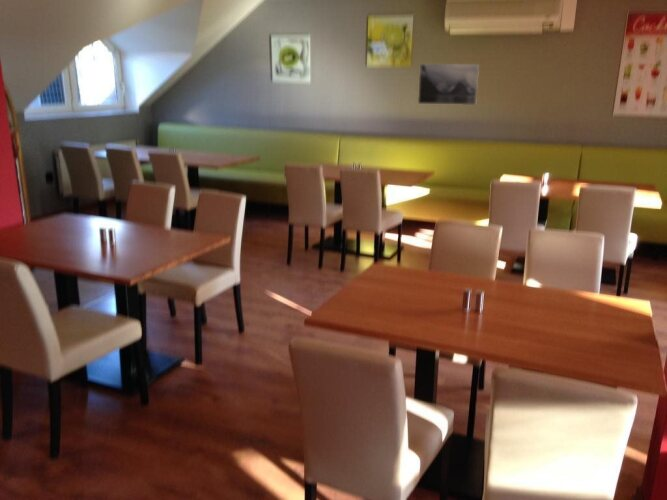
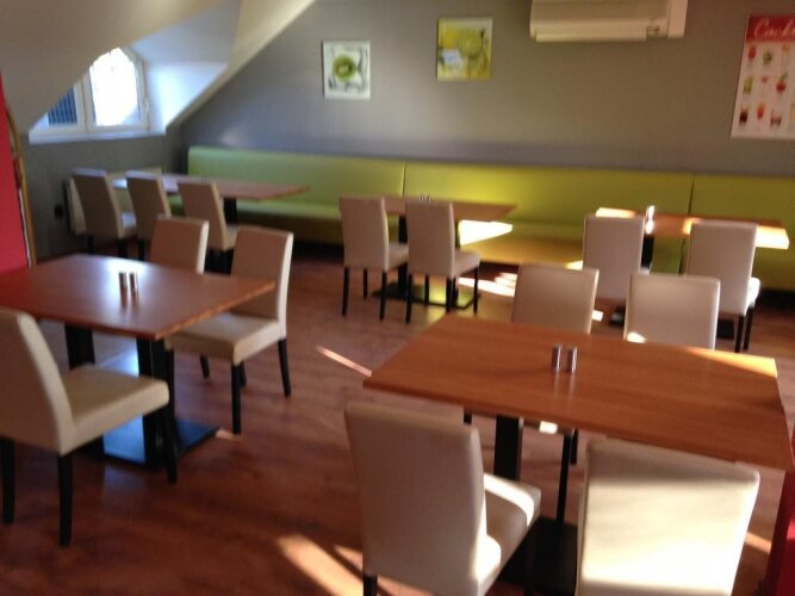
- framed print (447, 84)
